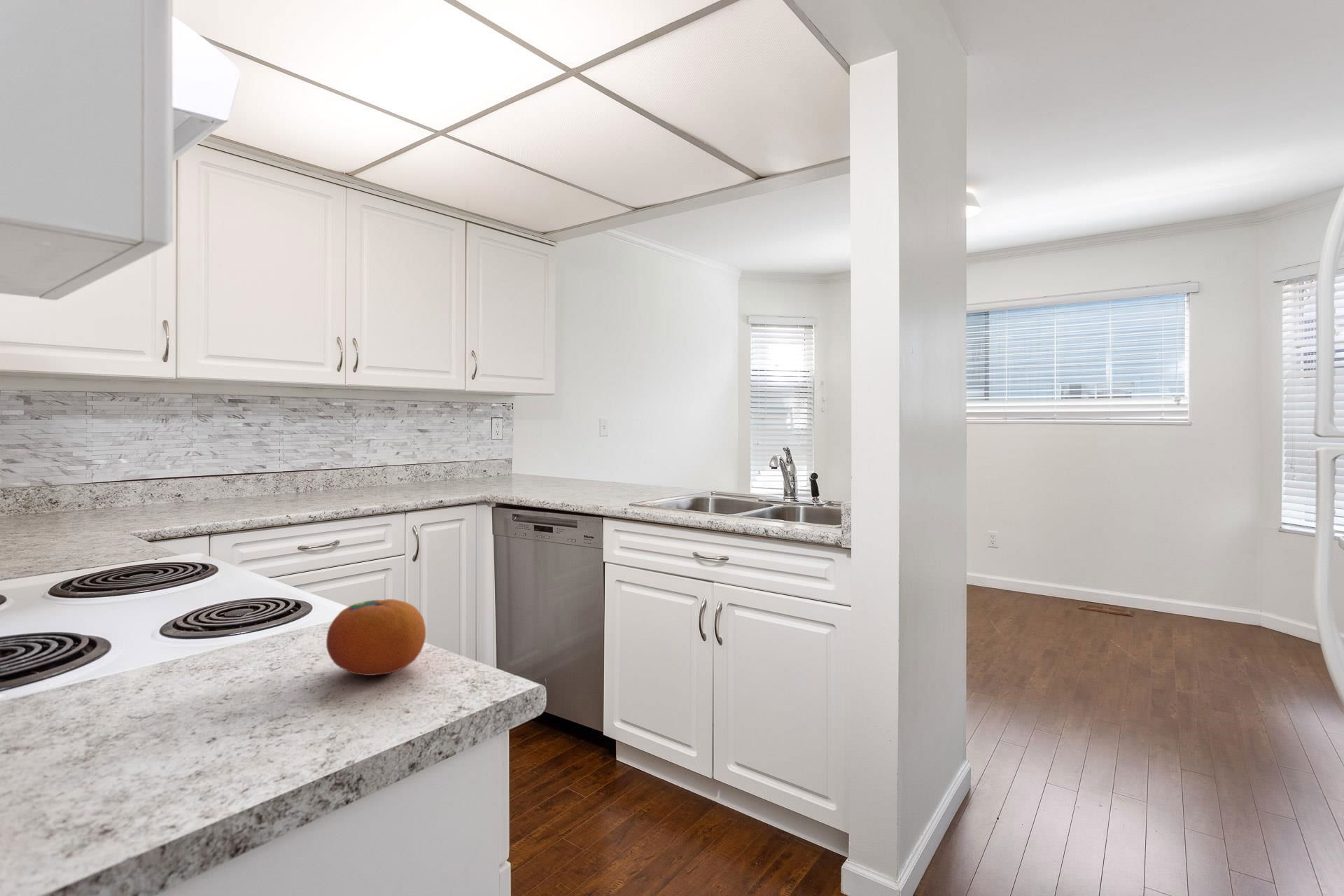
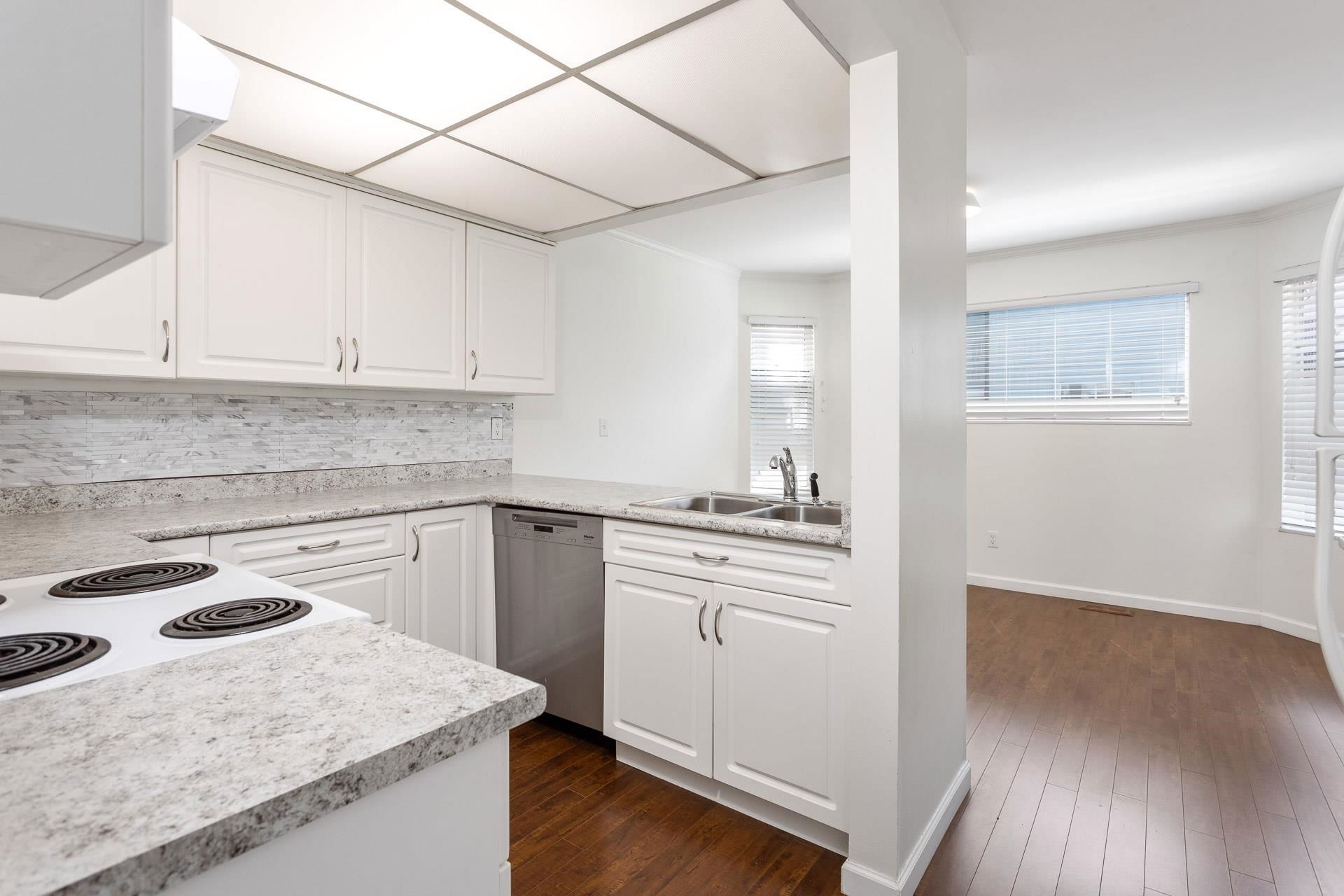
- fruit (377, 636)
